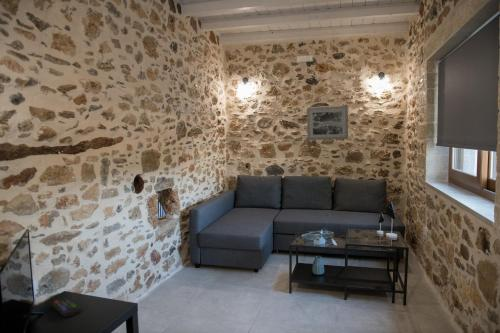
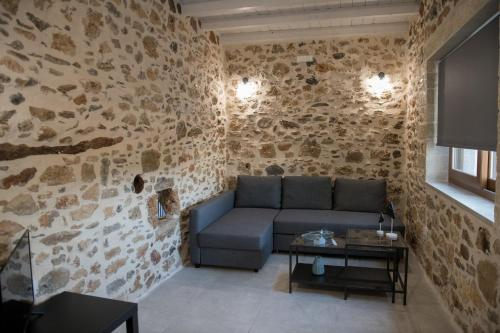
- wall art (327, 123)
- remote control (66, 306)
